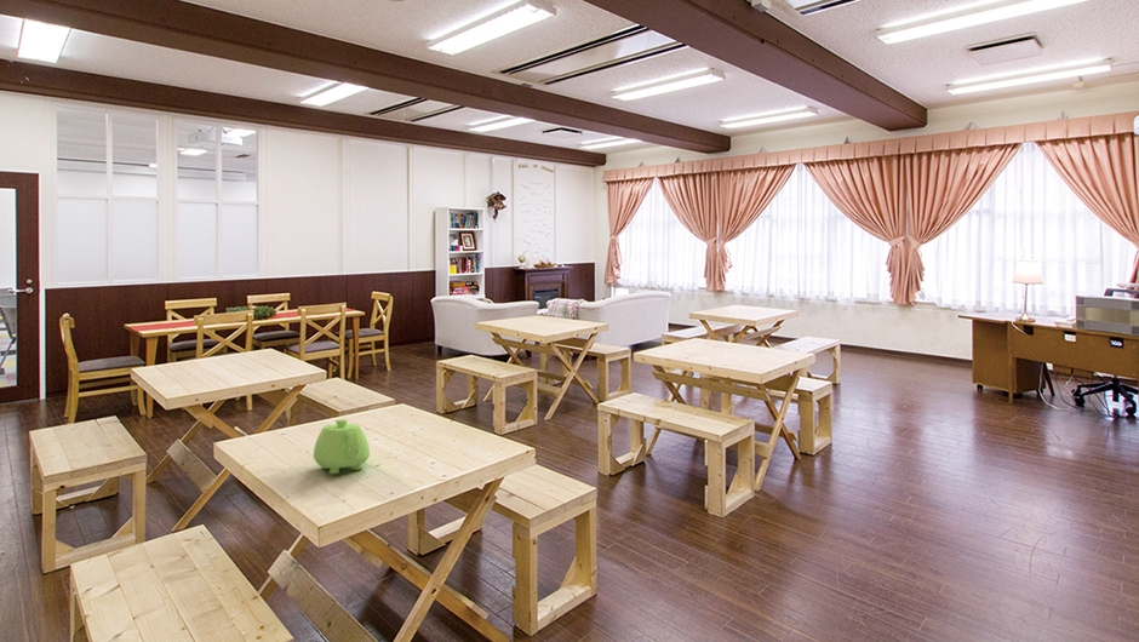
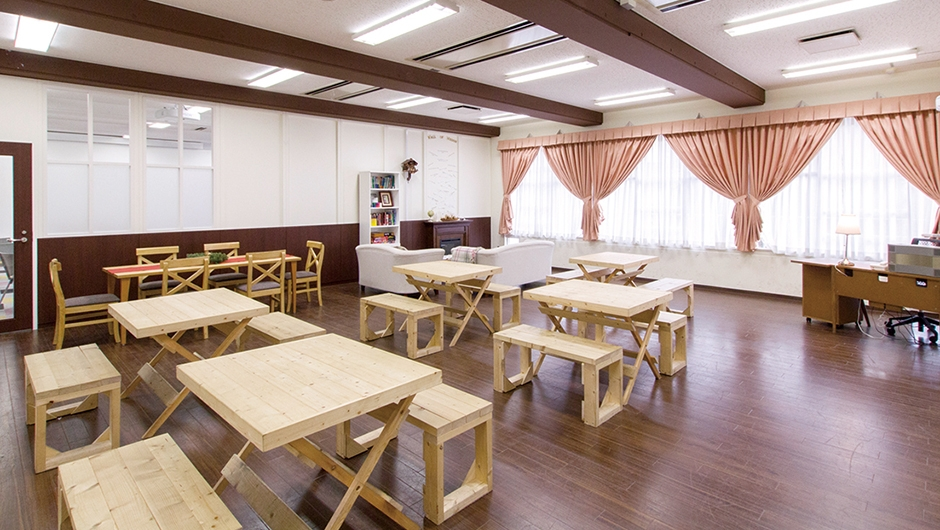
- teapot (340, 443)
